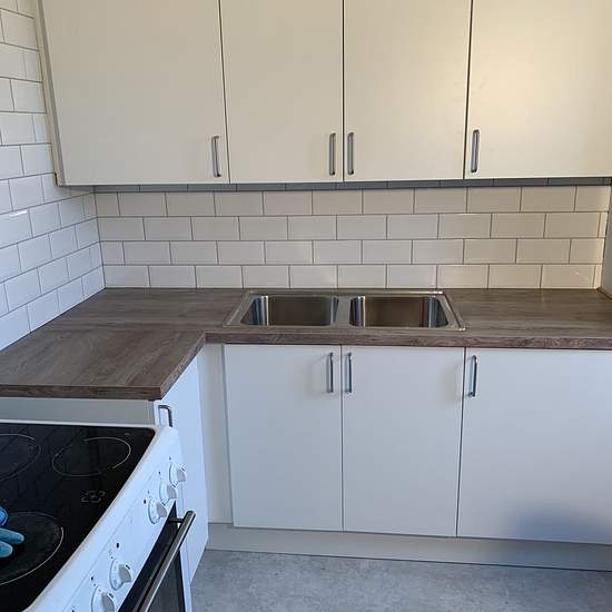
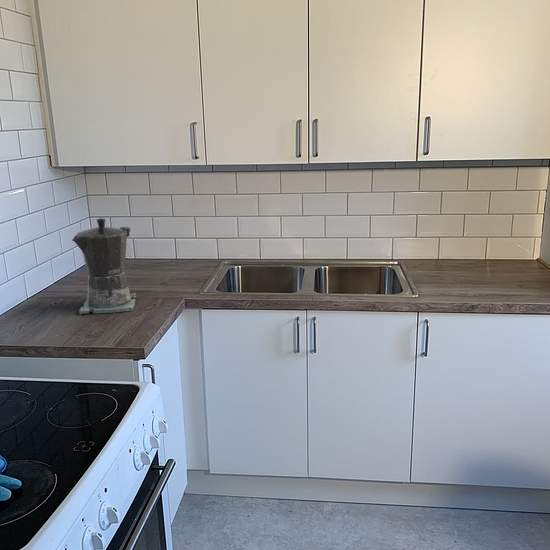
+ coffee maker (105, 262)
